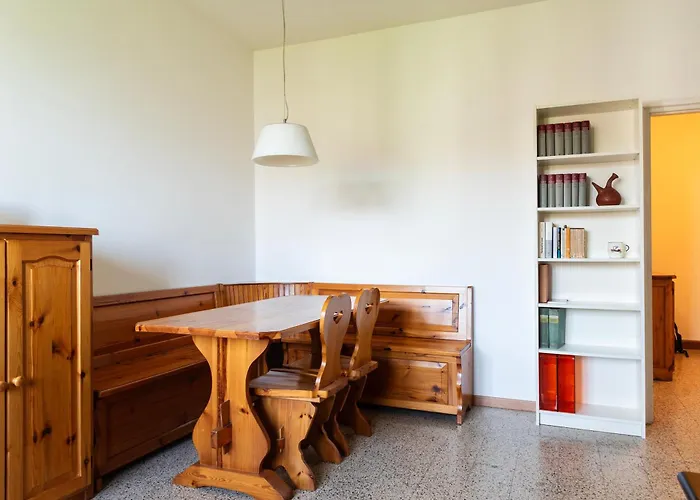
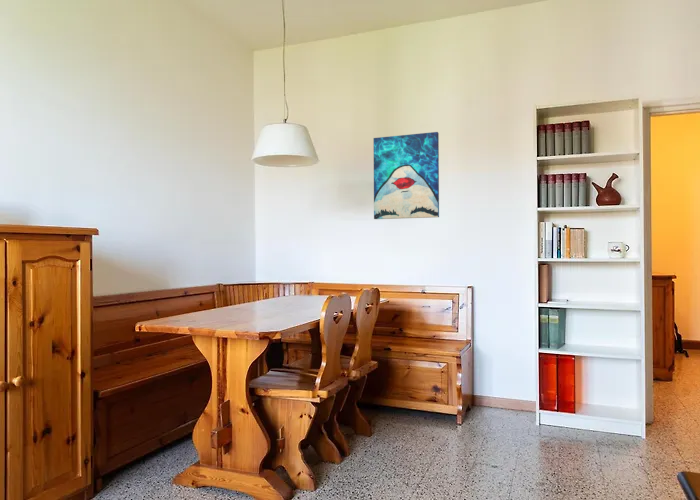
+ wall art (405, 176)
